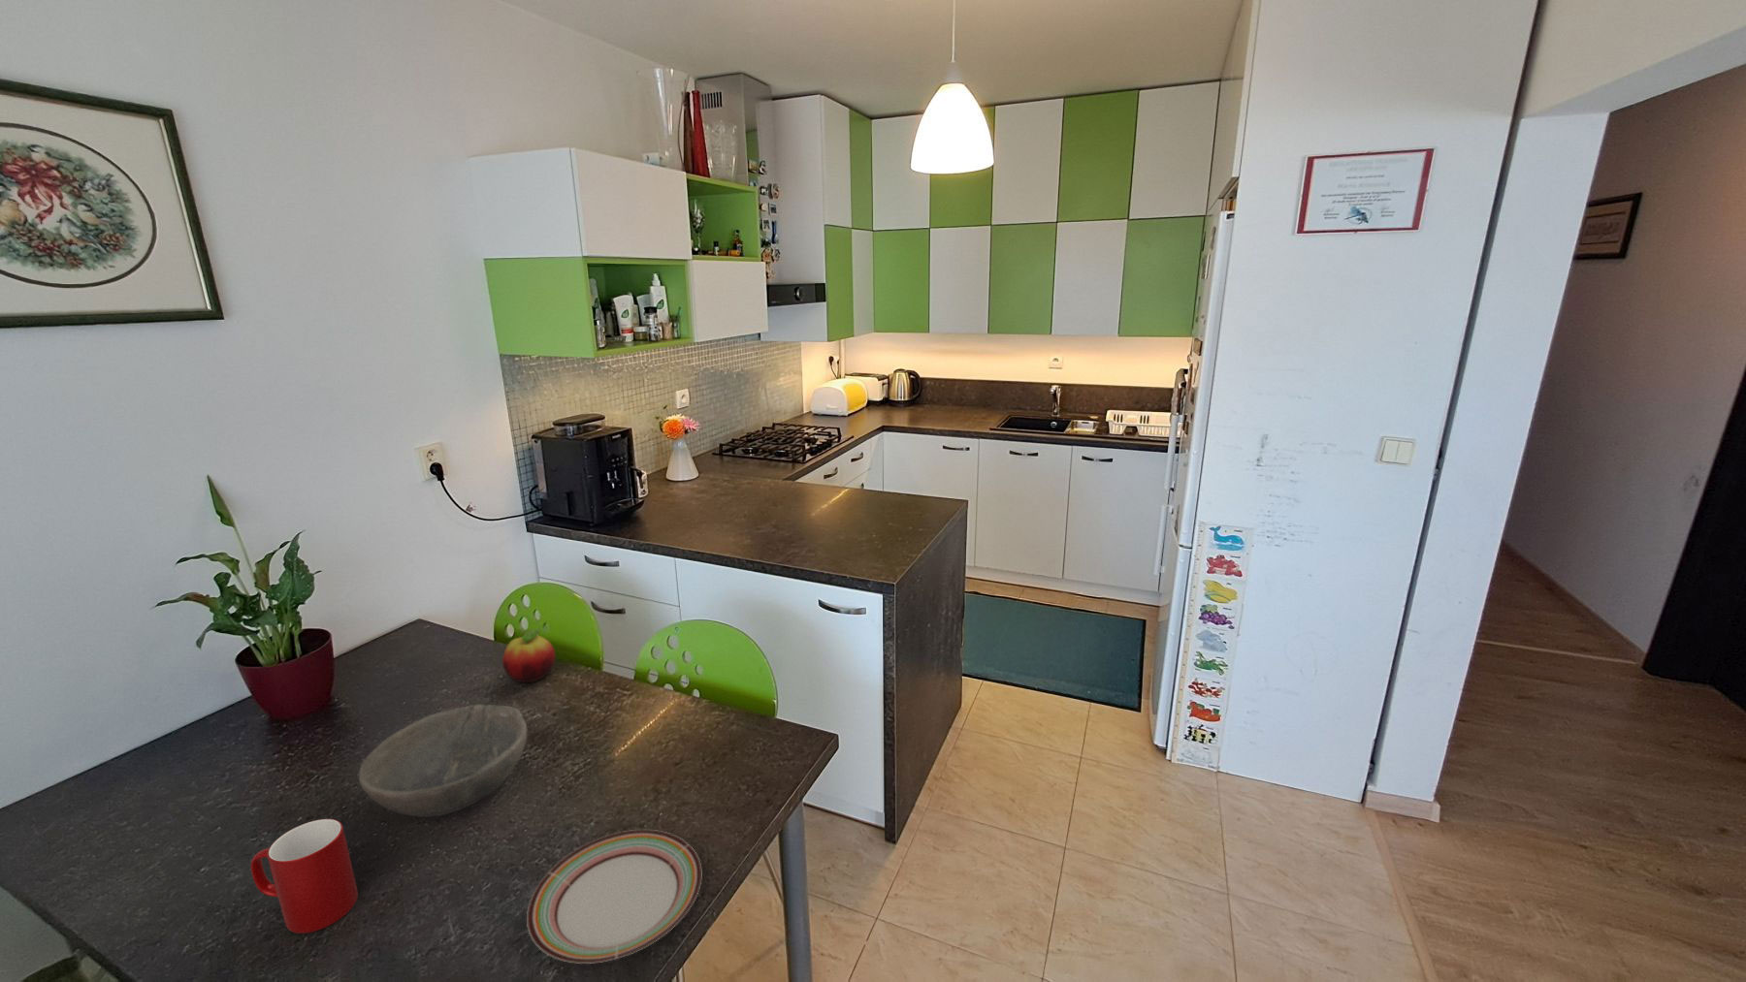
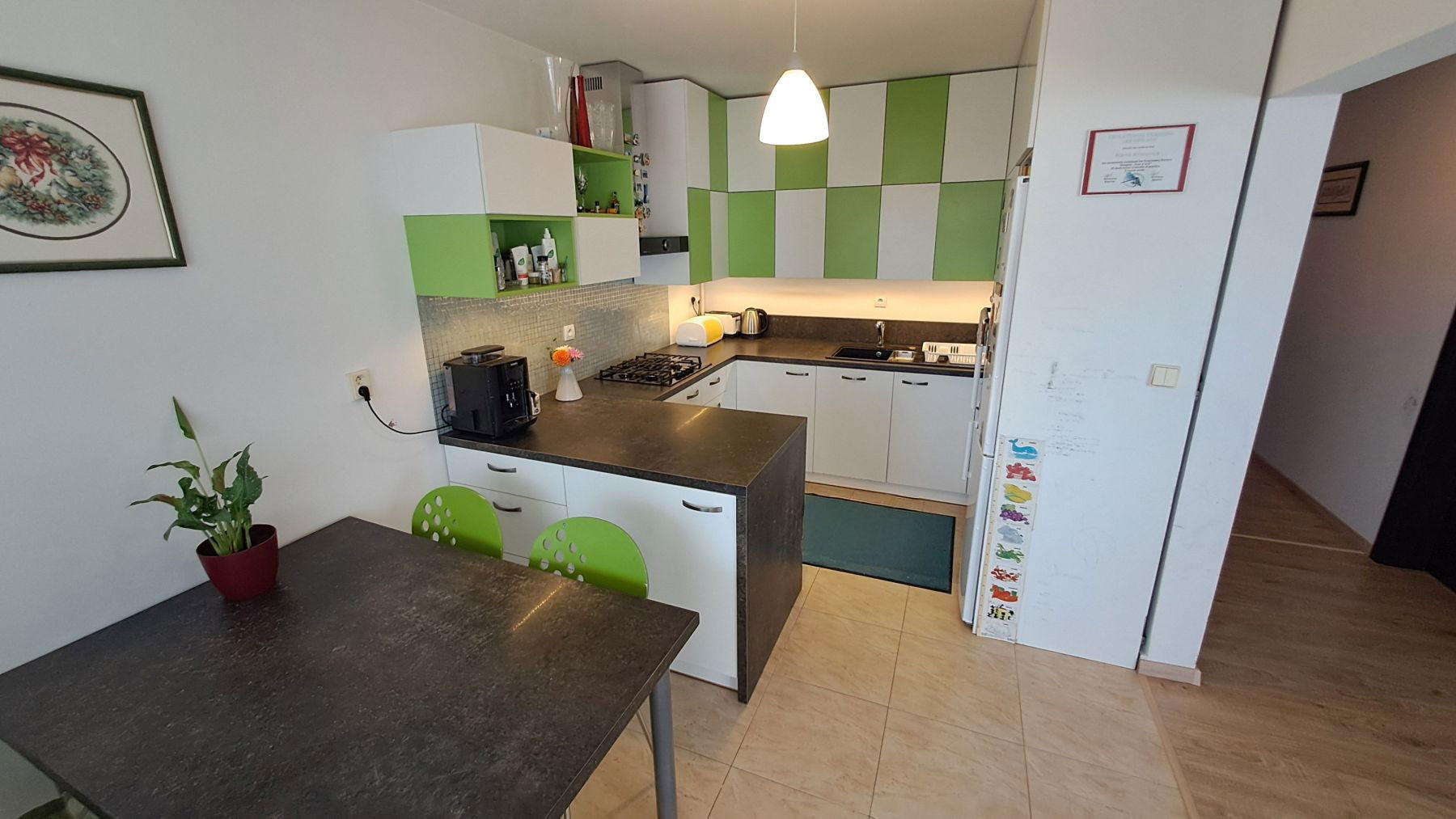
- bowl (451, 766)
- plate (618, 893)
- cup (305, 873)
- fruit (529, 656)
